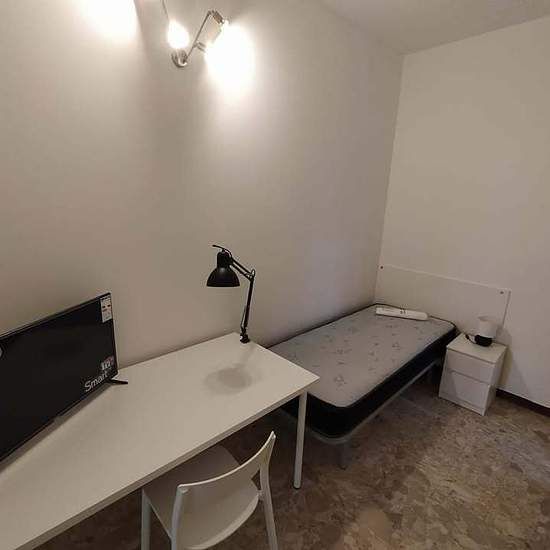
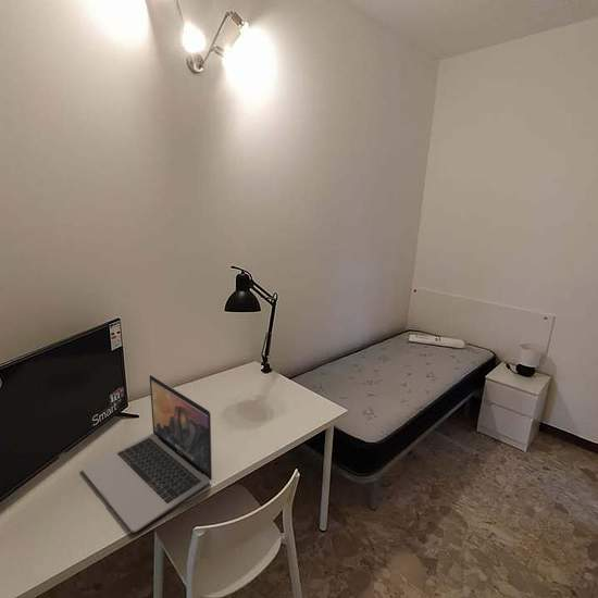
+ laptop (144, 441)
